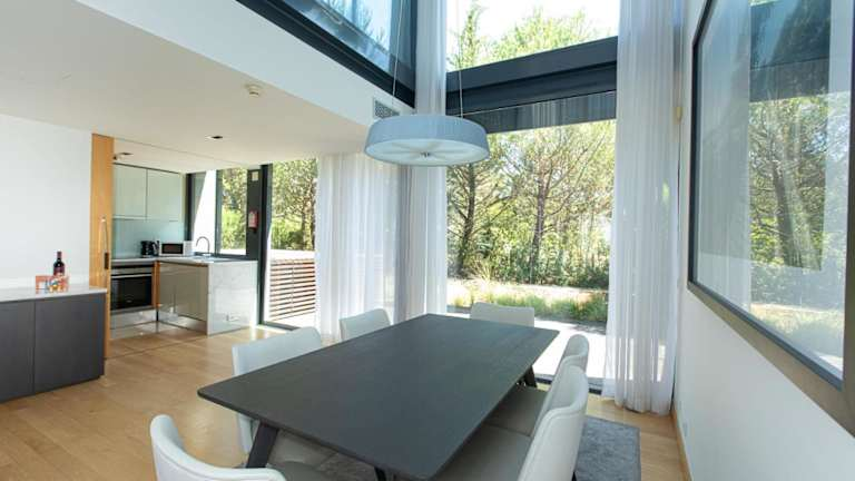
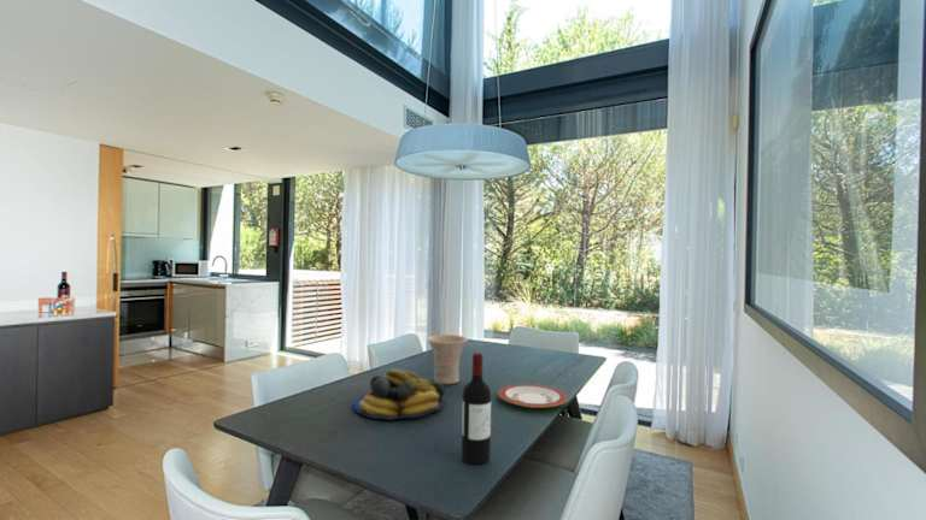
+ vase (446, 359)
+ wine bottle (476, 406)
+ plate (532, 396)
+ fruit bowl (399, 388)
